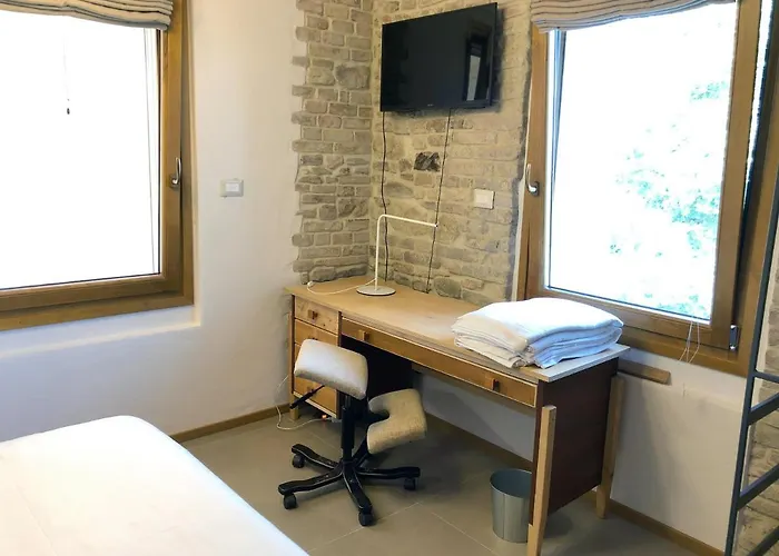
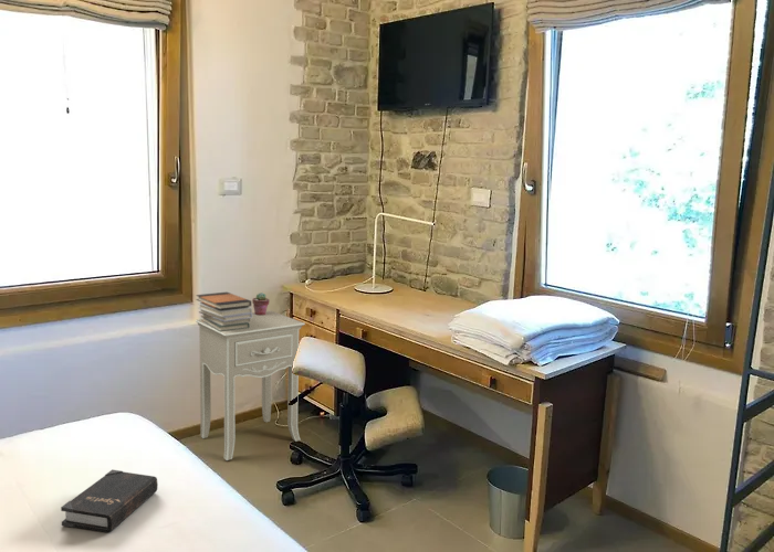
+ book stack (223, 310)
+ potted succulent (260, 302)
+ nightstand (250, 375)
+ hardback book (112, 499)
